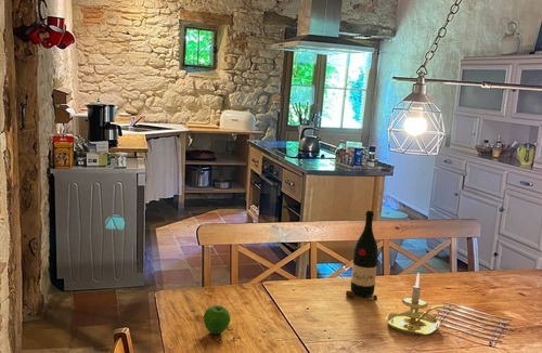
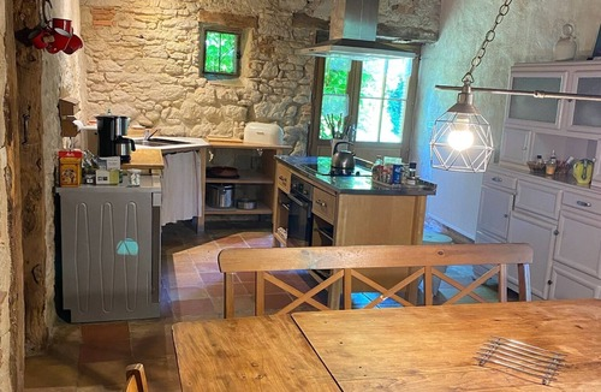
- apple (217, 319)
- wine bottle (366, 254)
- candle holder (418, 299)
